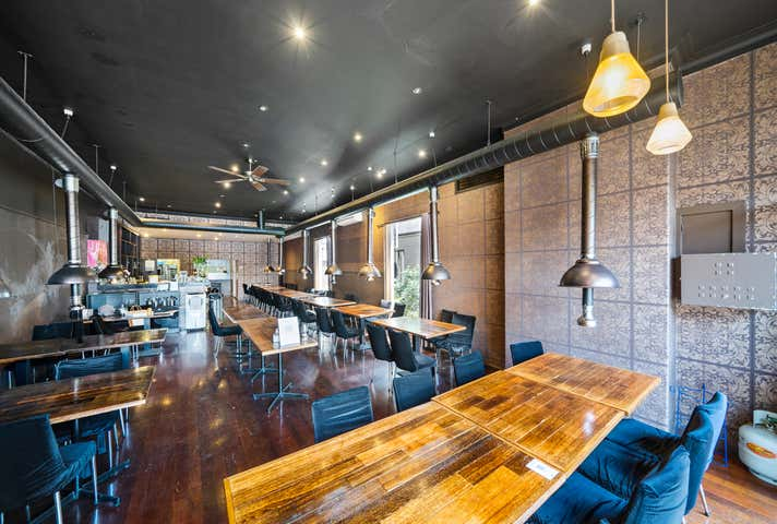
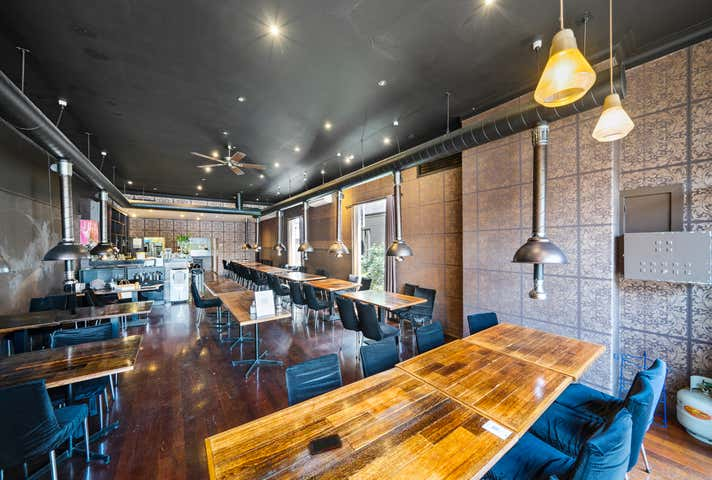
+ cell phone (325, 443)
